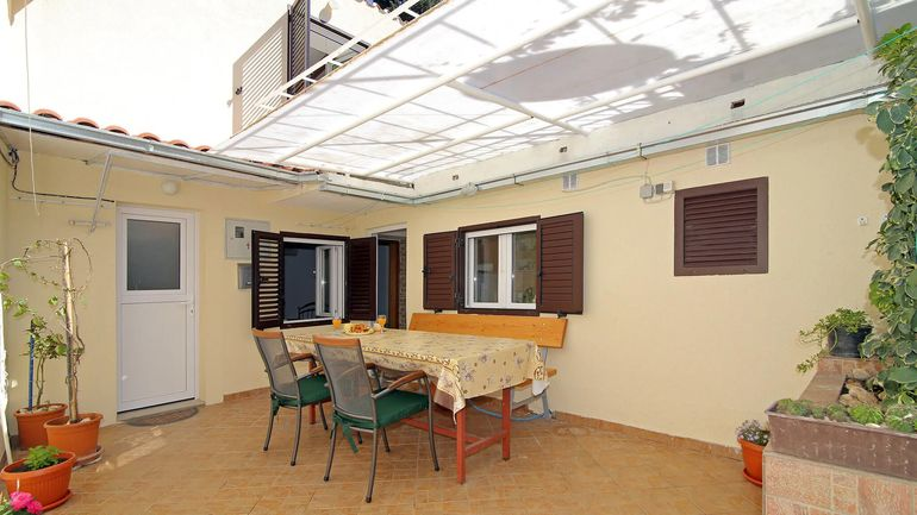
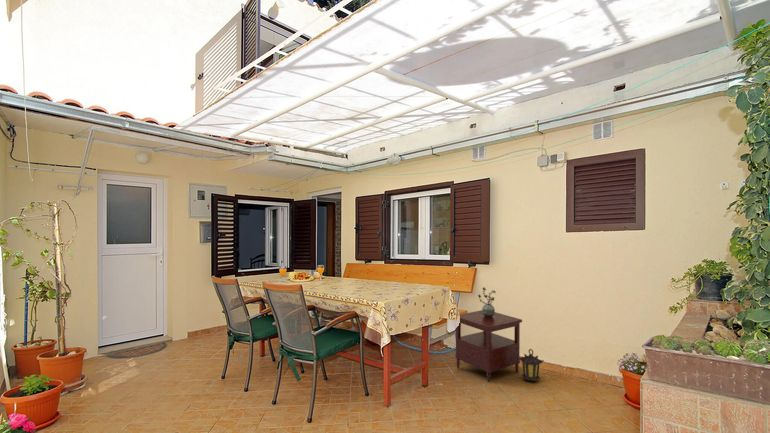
+ side table (487, 344)
+ lantern (530, 364)
+ potted plant (488, 301)
